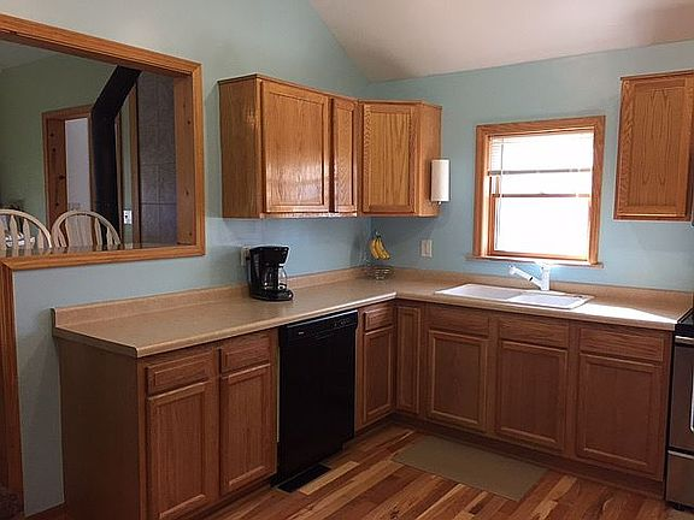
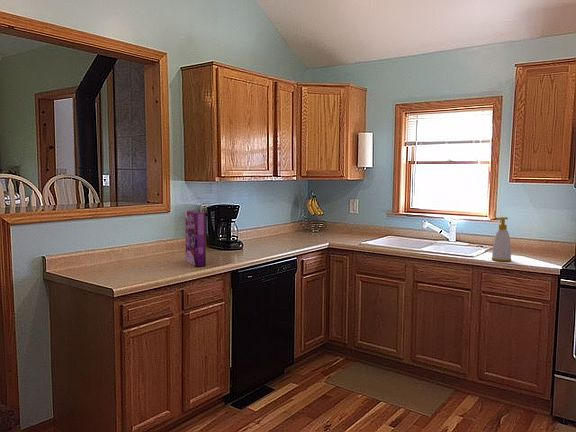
+ soap bottle (502, 238)
+ cereal box (195, 237)
